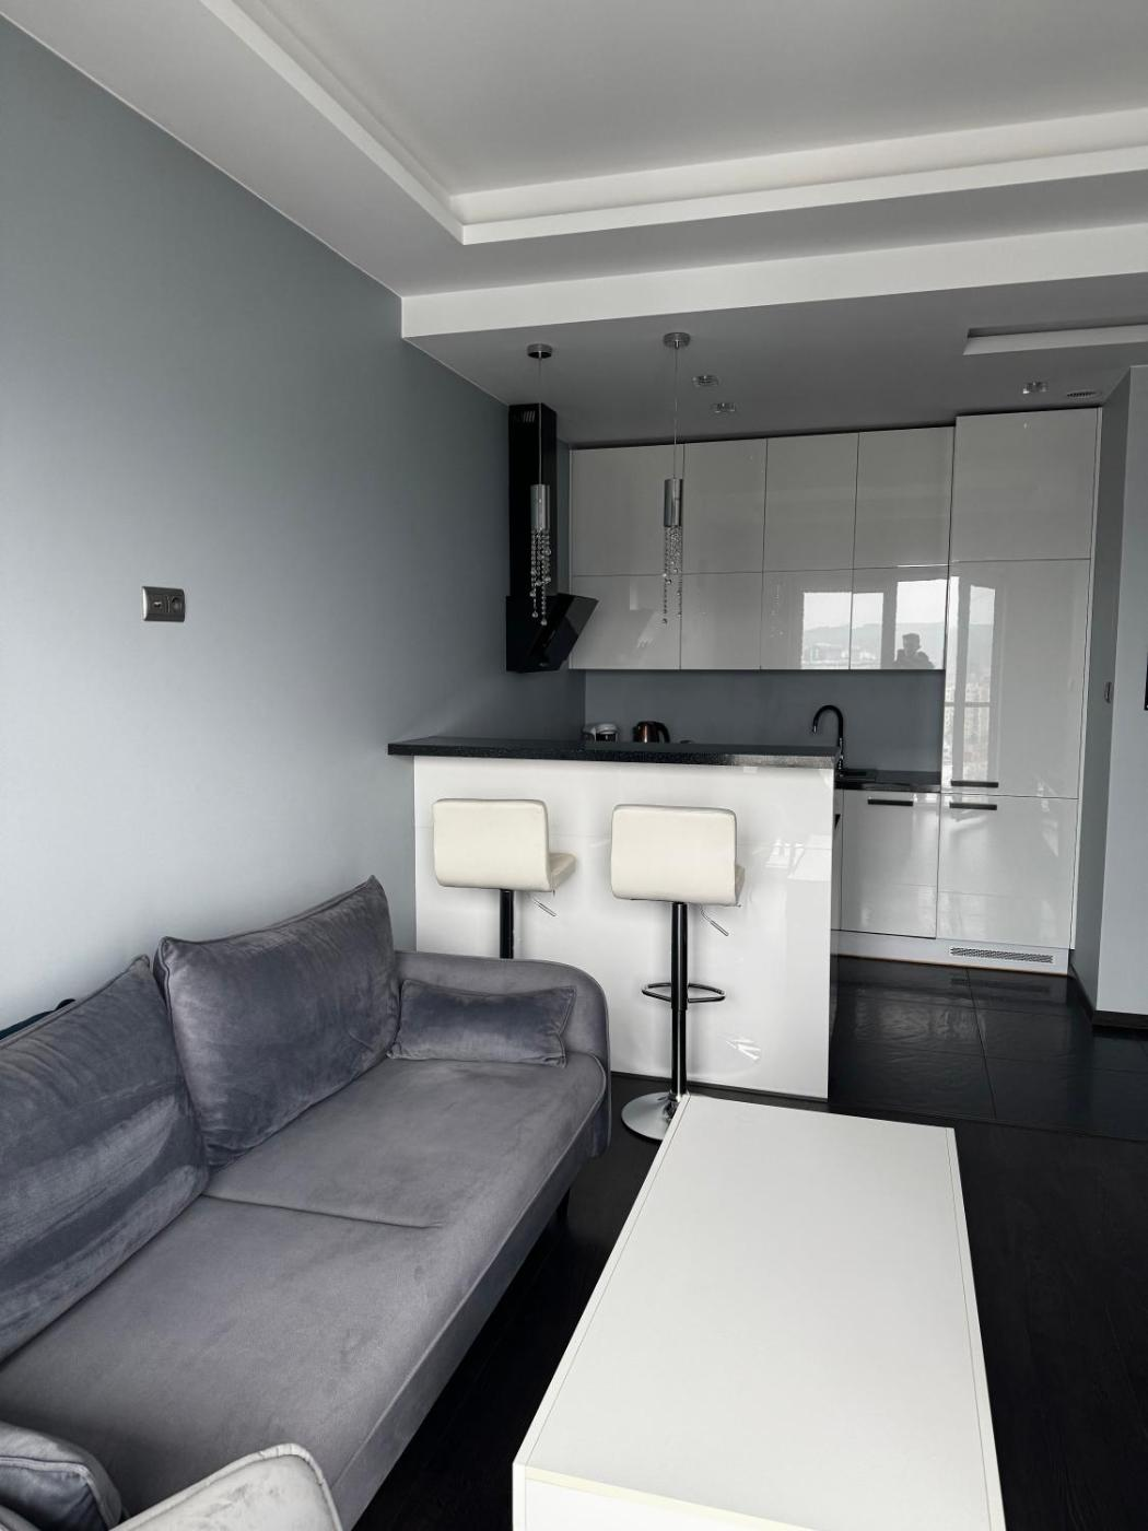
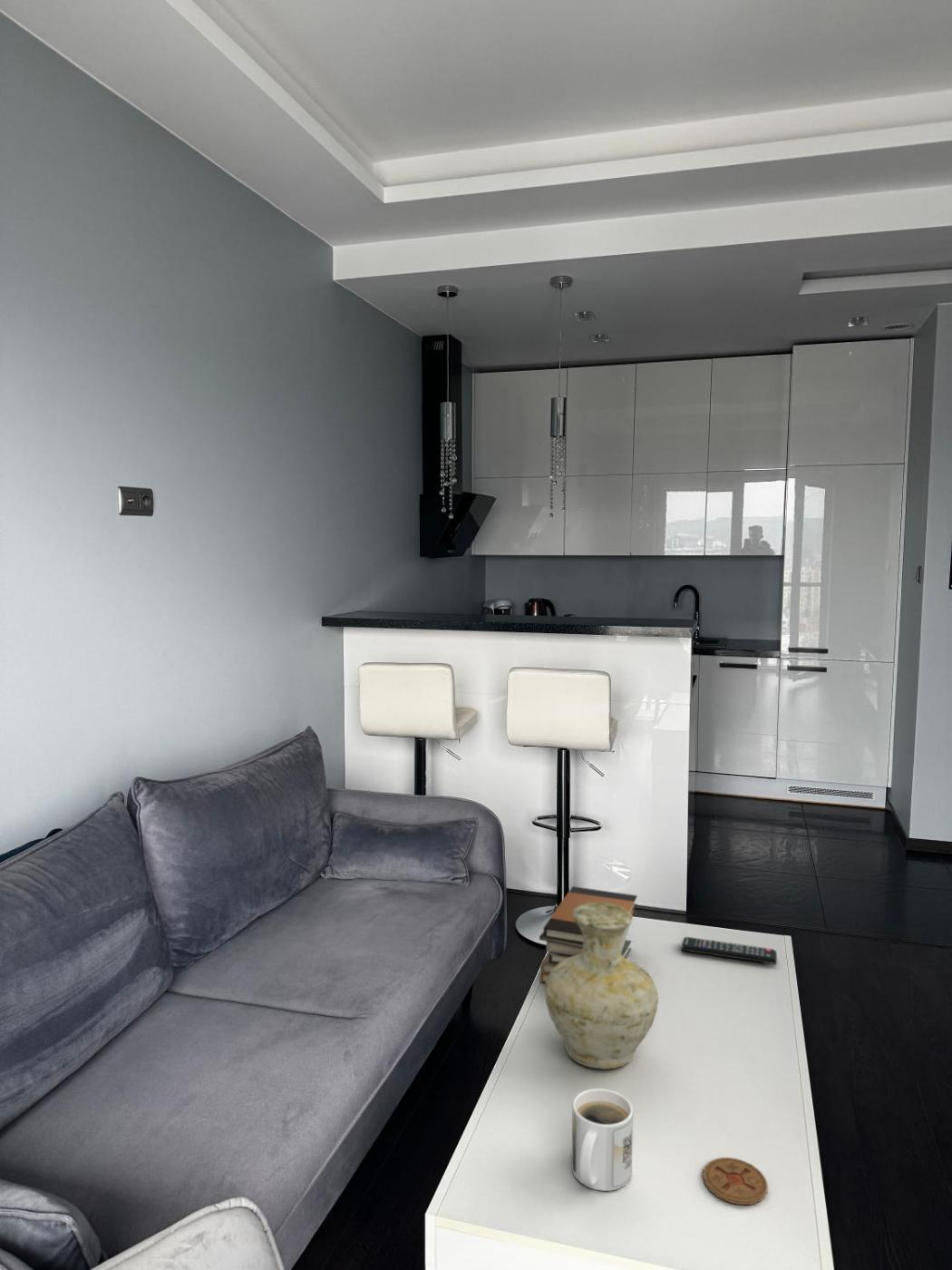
+ book stack (583, 940)
+ remote control (728, 951)
+ coaster (734, 1180)
+ vase (600, 982)
+ mug (597, 1141)
